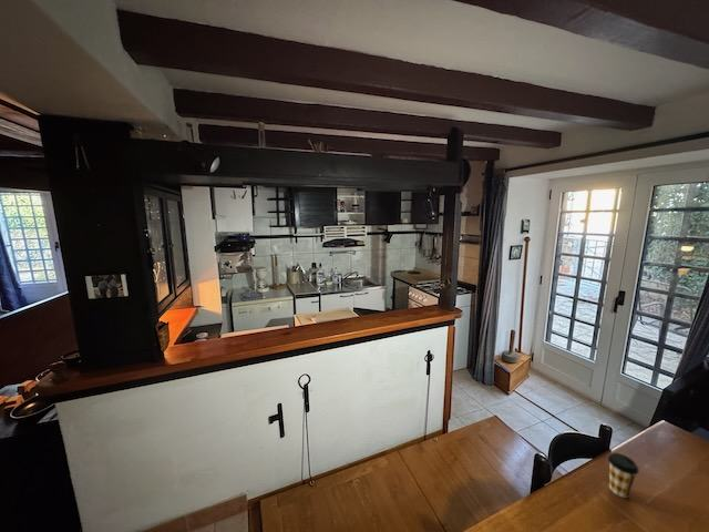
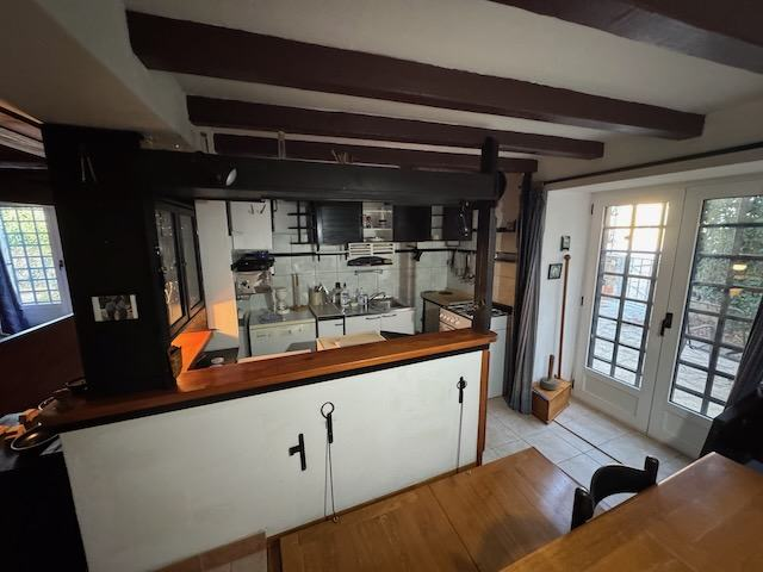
- coffee cup (620, 475)
